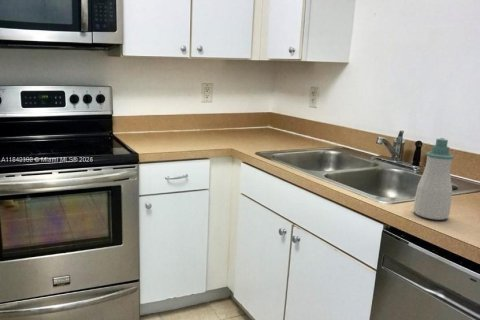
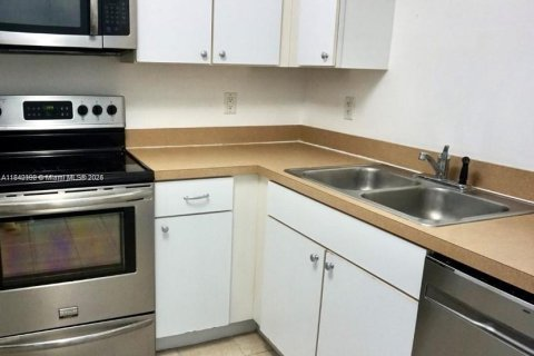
- soap bottle (436, 178)
